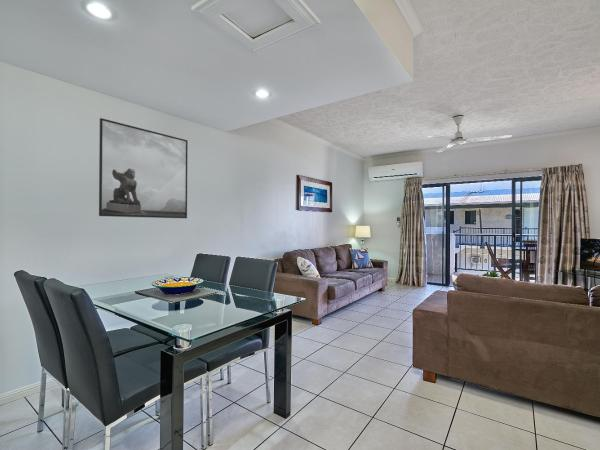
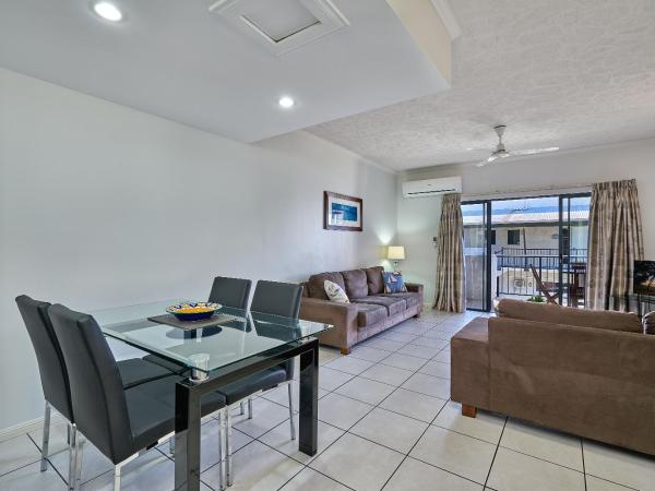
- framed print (148, 173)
